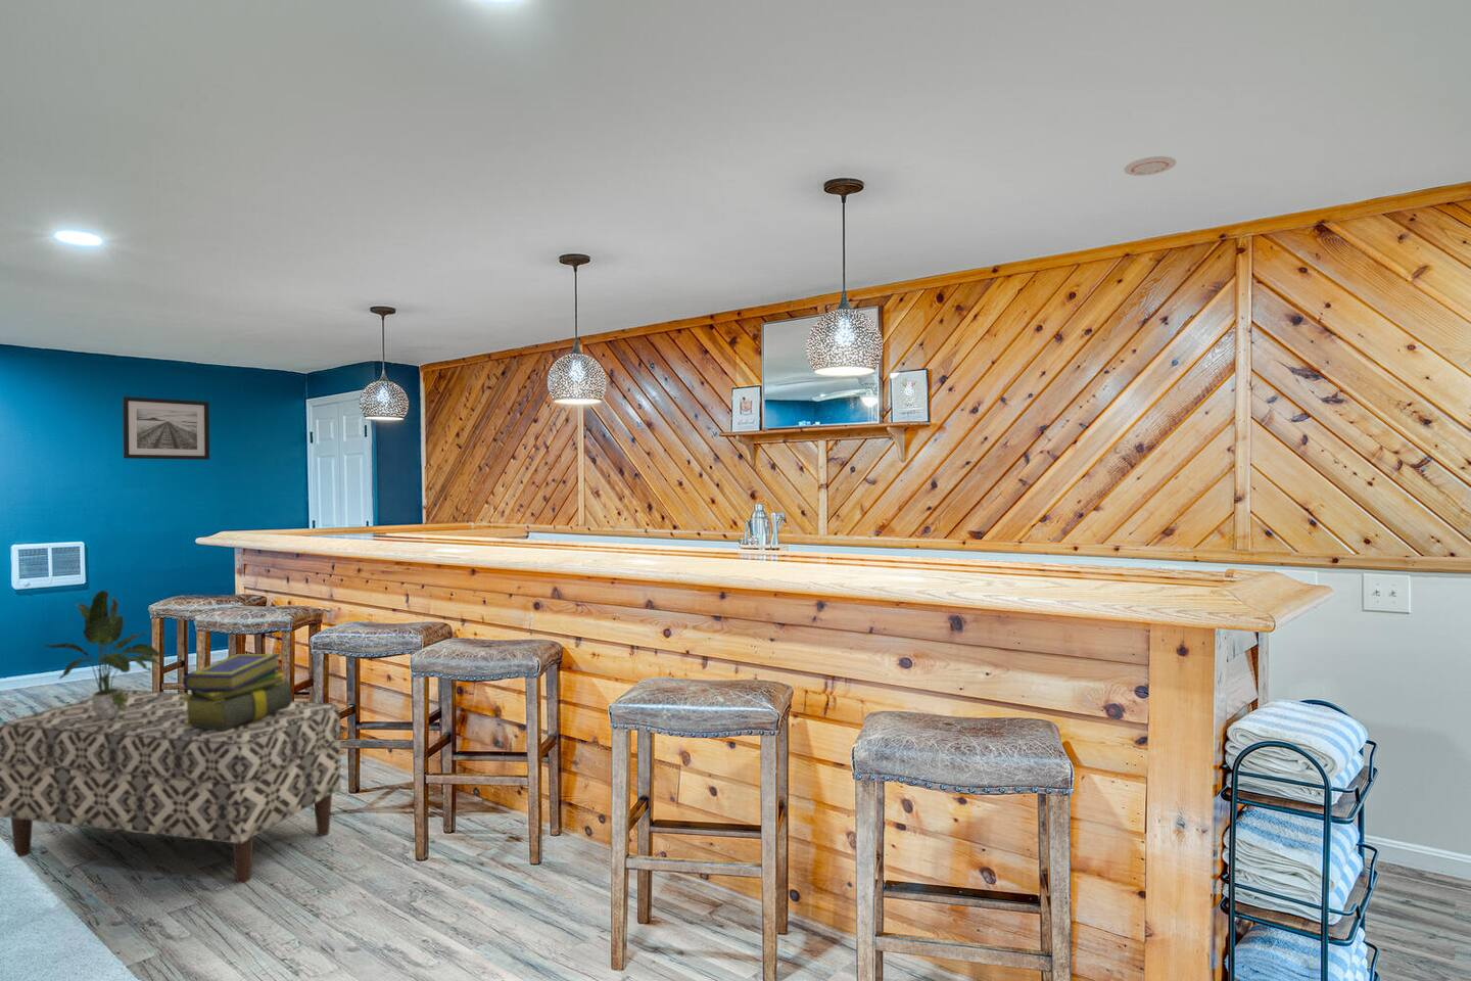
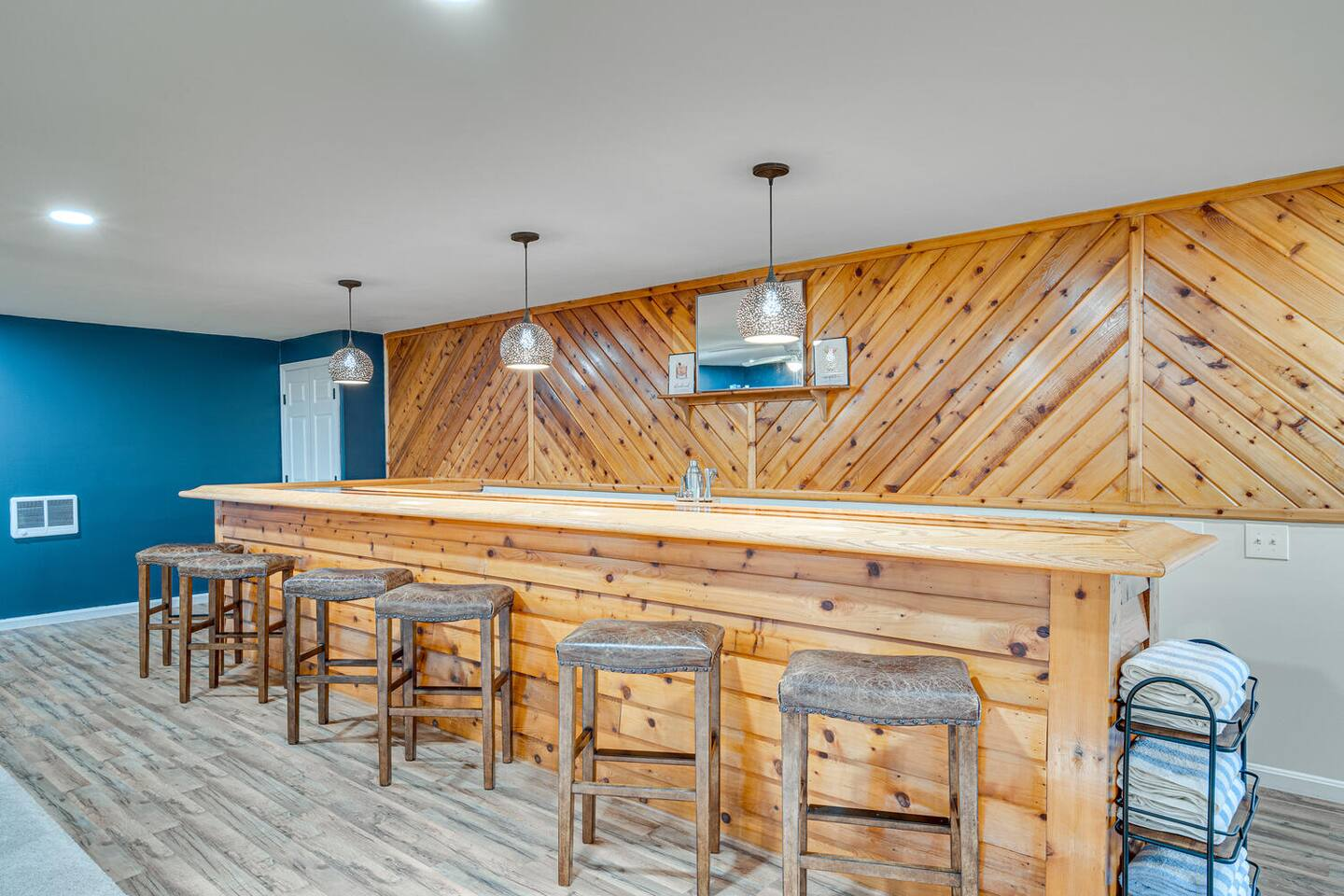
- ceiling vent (1149, 165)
- wall art (166, 429)
- potted plant (111, 654)
- bench (176, 777)
- stack of books (238, 689)
